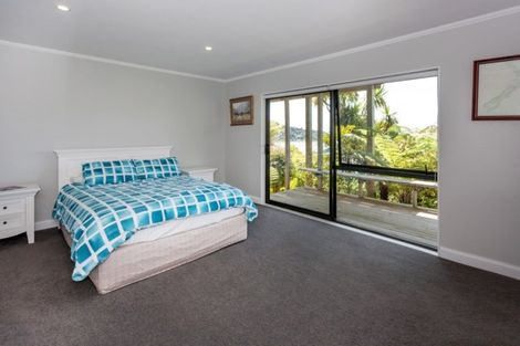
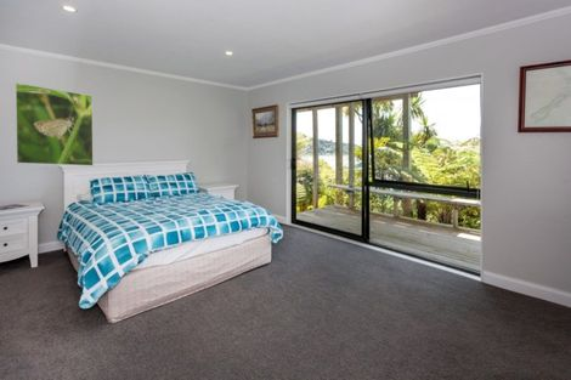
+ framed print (56, 126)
